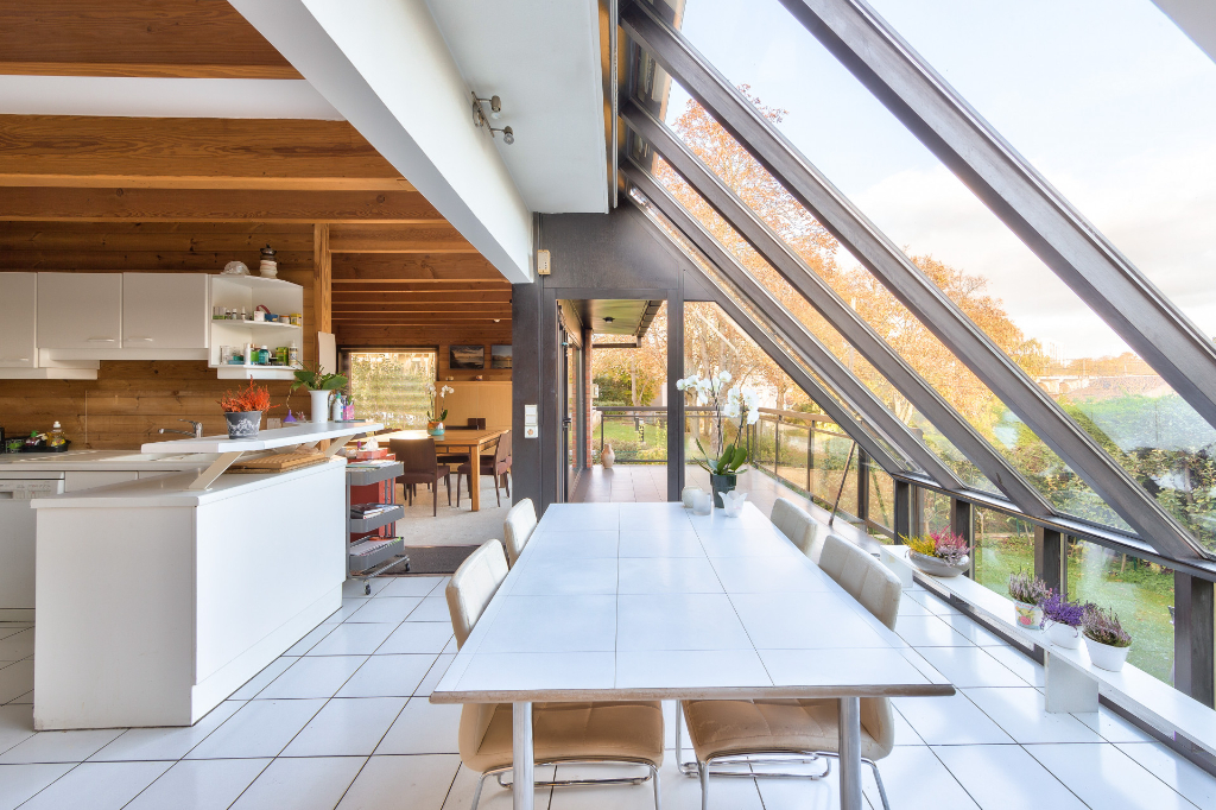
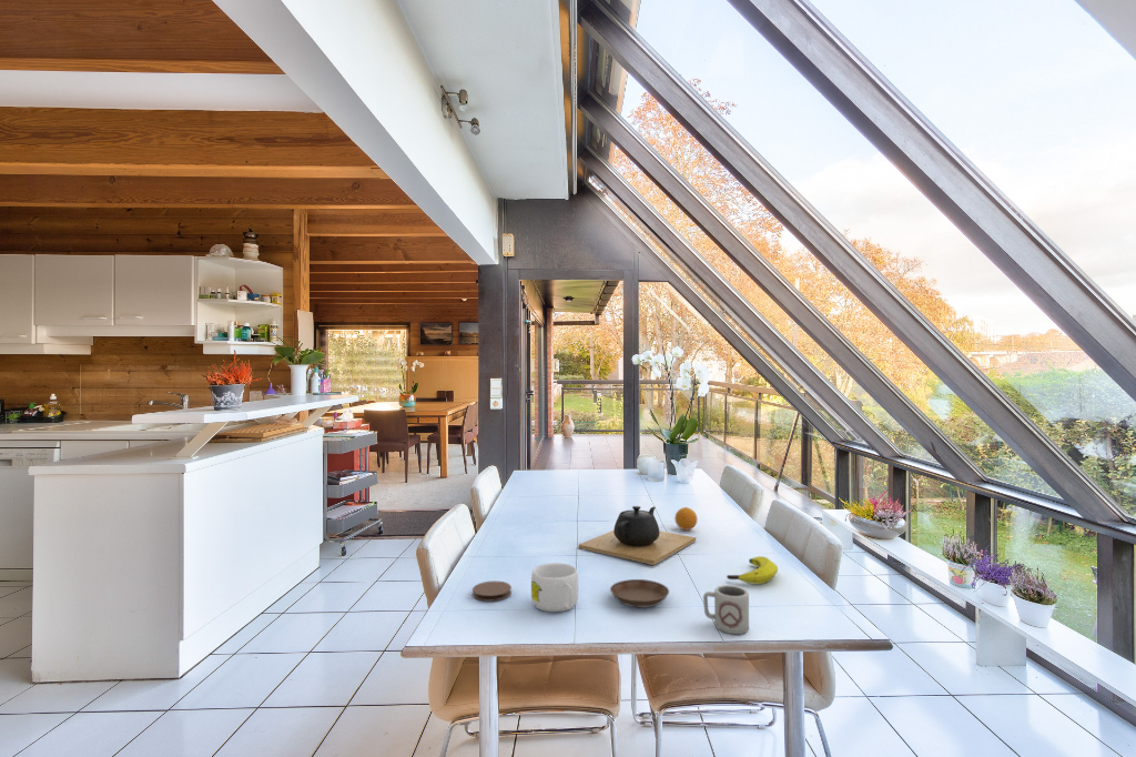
+ cup (726, 607)
+ saucer (639, 594)
+ mug (555, 587)
+ fruit (686, 518)
+ banana (752, 564)
+ teapot (638, 524)
+ coaster (491, 591)
